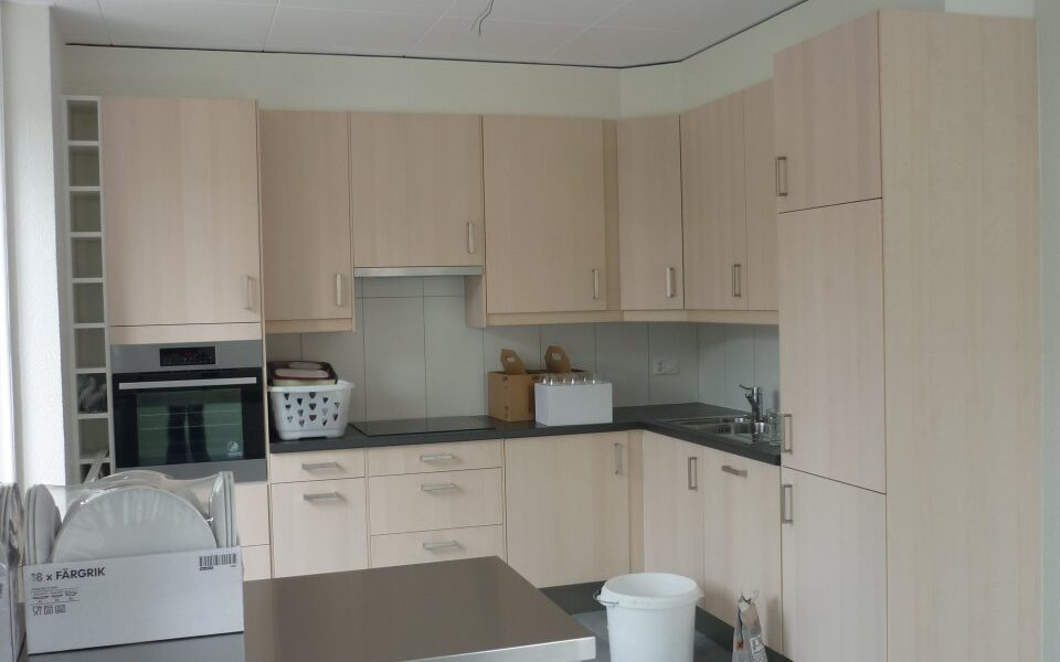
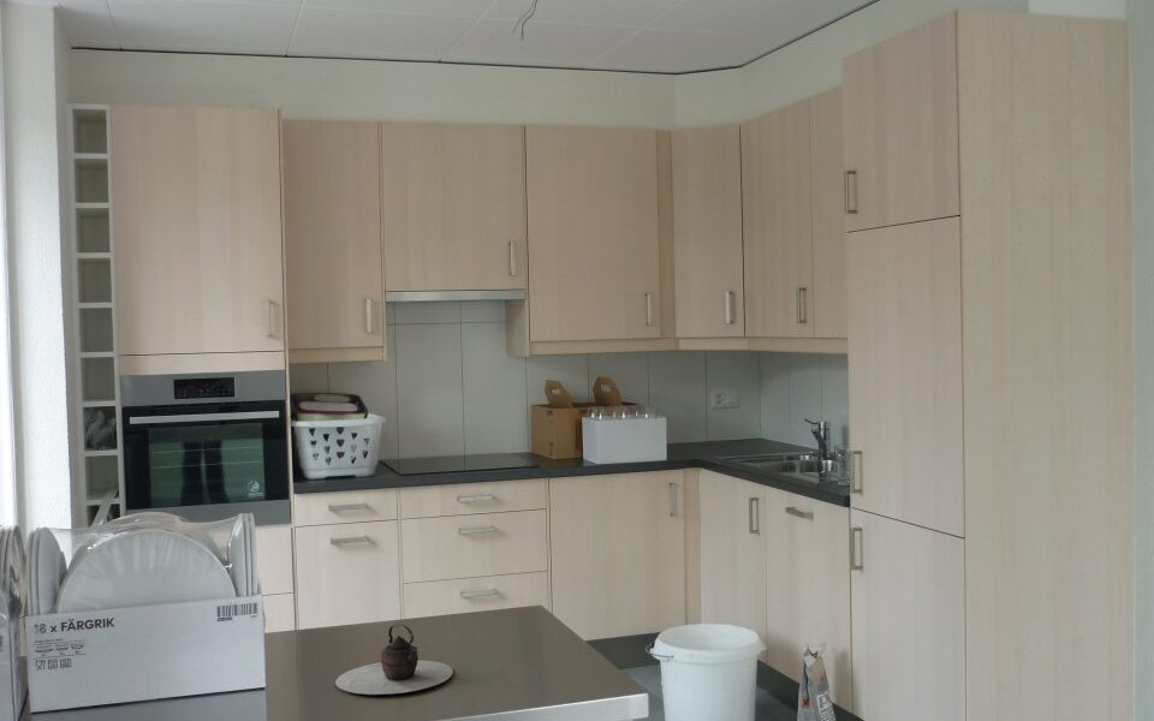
+ teapot (393, 650)
